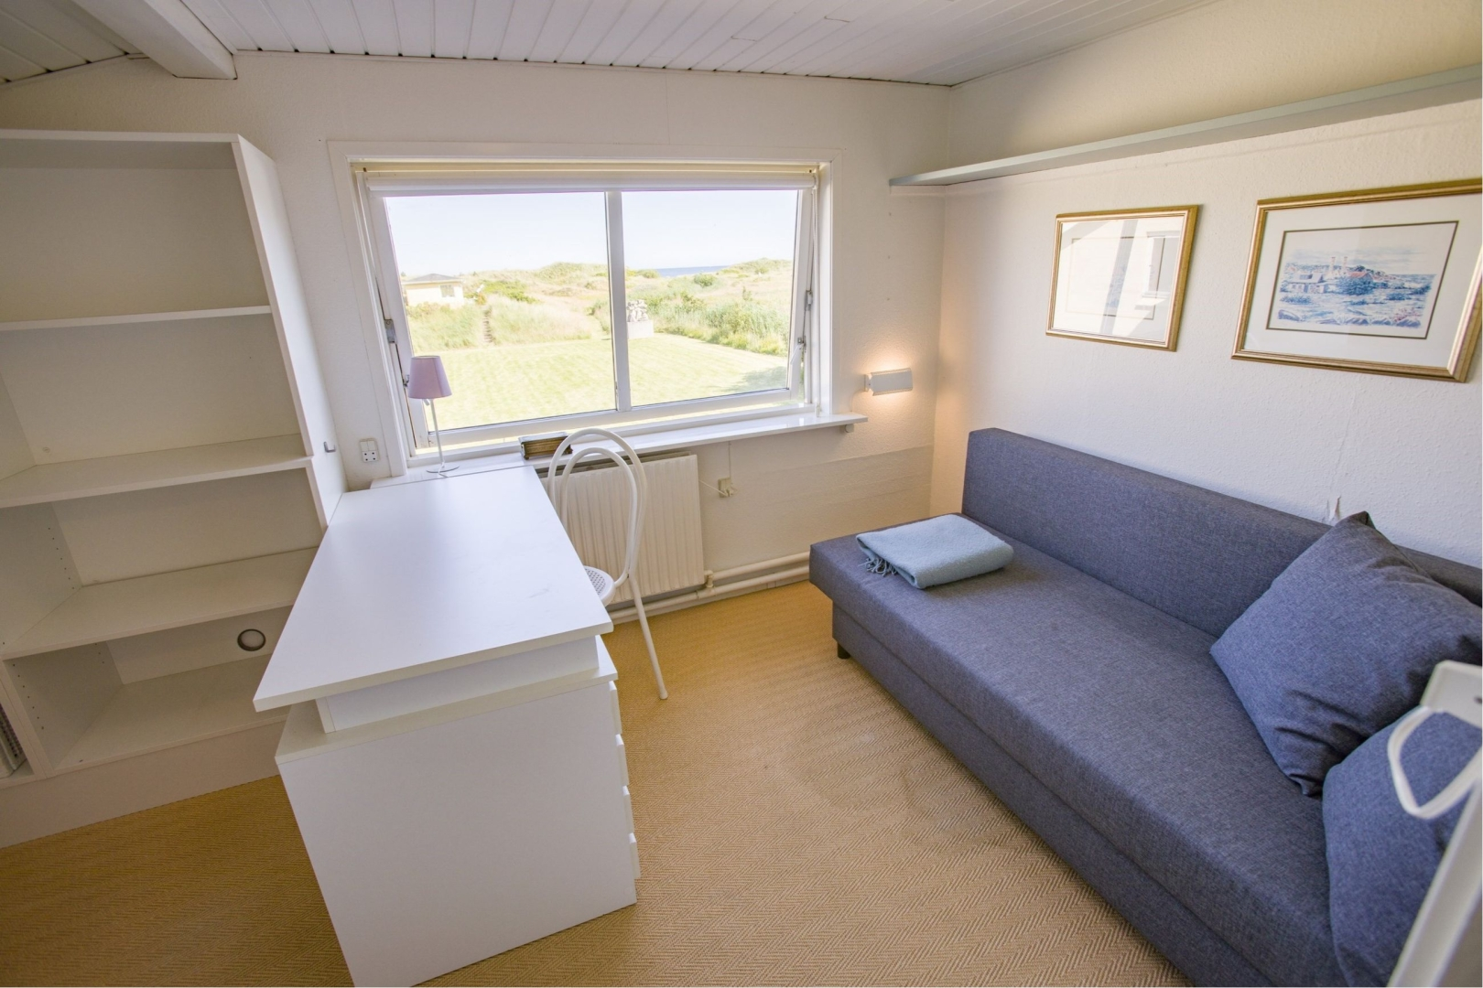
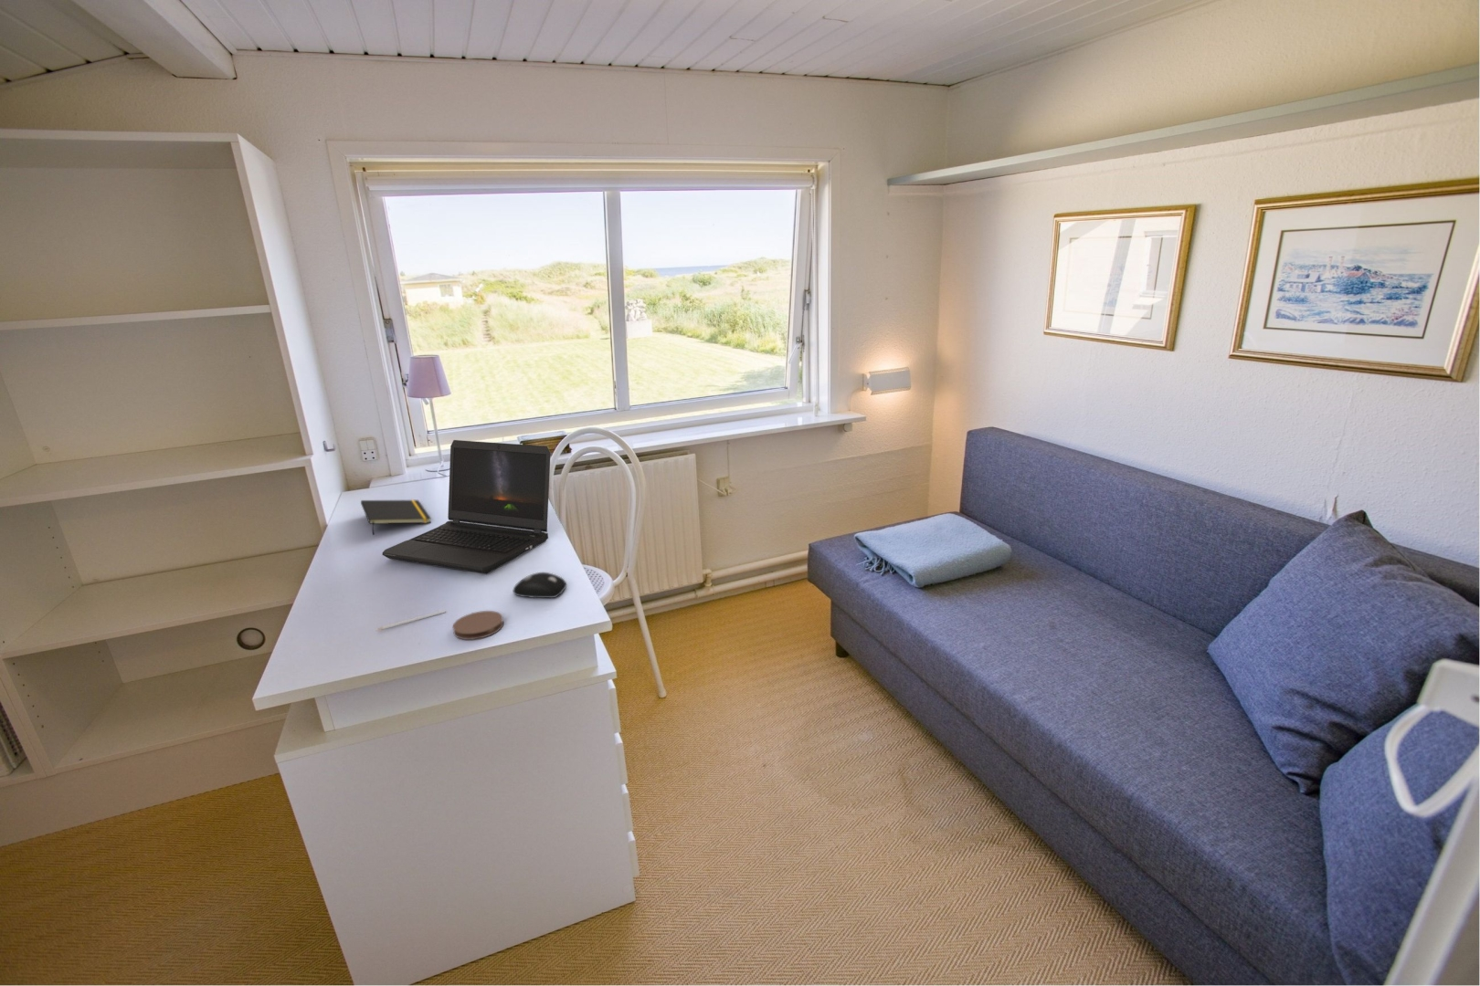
+ coaster (478, 624)
+ drawing pencil (411, 620)
+ computer mouse (538, 583)
+ laptop computer (467, 502)
+ notepad (394, 511)
